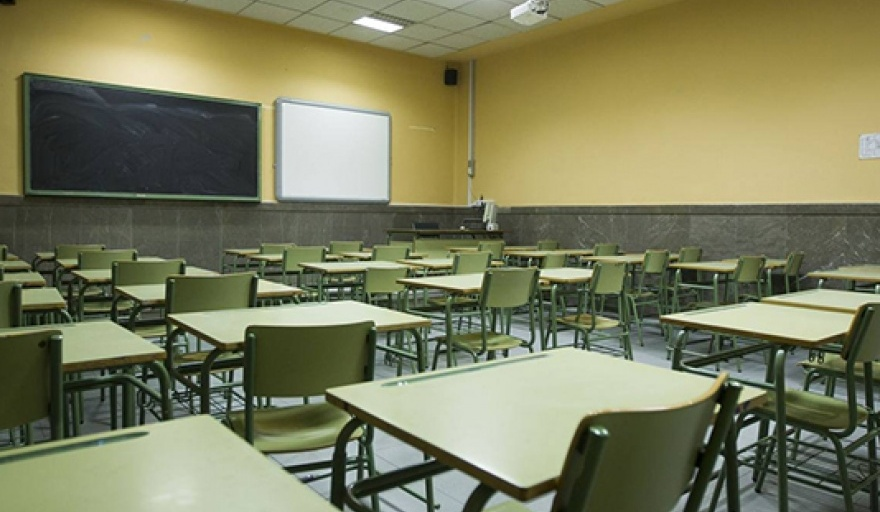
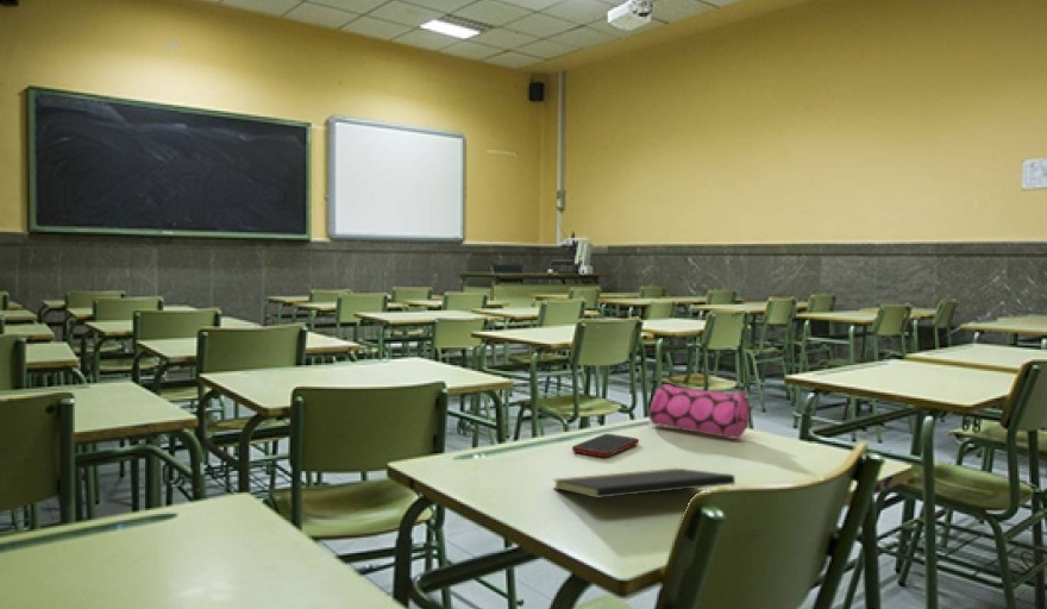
+ notepad (640, 482)
+ cell phone (606, 445)
+ pencil case (698, 408)
